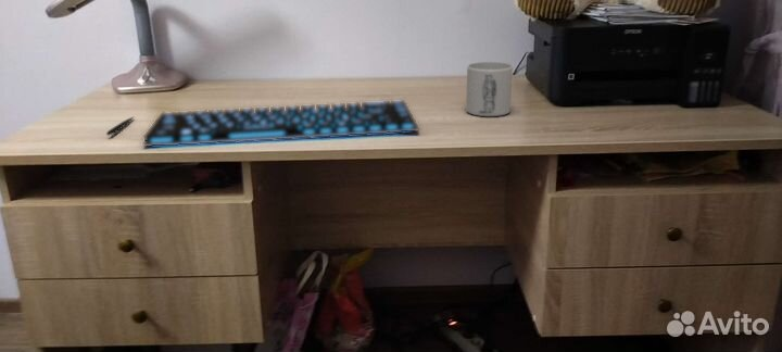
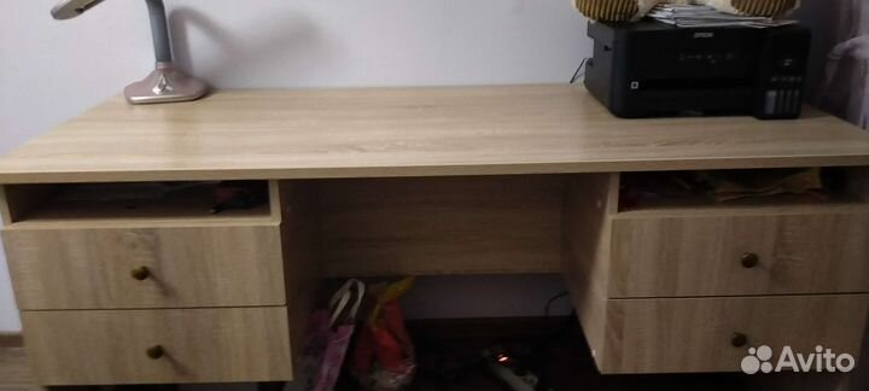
- mug (488, 87)
- keyboard (285, 122)
- pen (122, 124)
